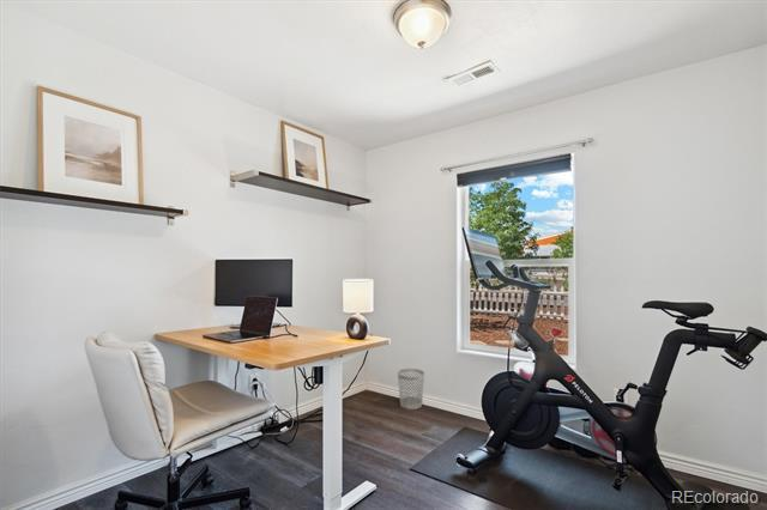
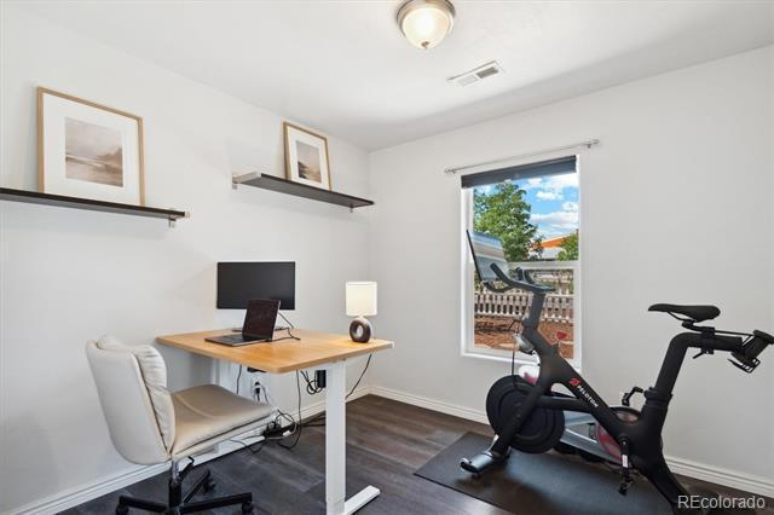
- wastebasket (411, 388)
